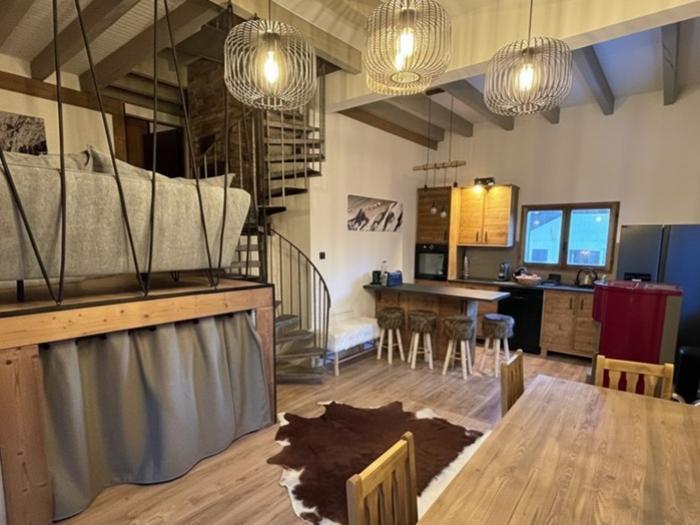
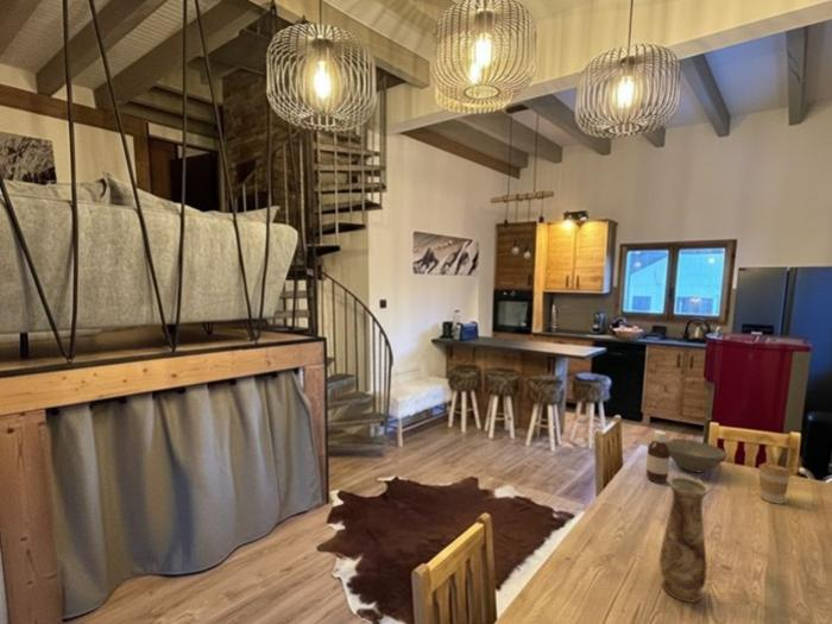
+ vase (685, 536)
+ bowl (693, 458)
+ coffee cup (773, 481)
+ bottle (657, 455)
